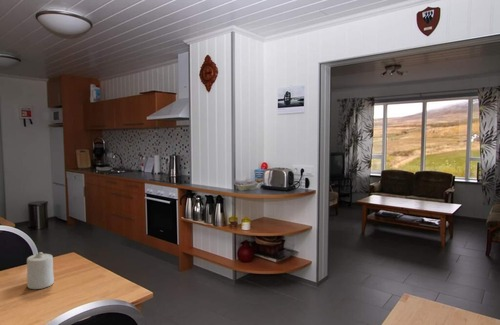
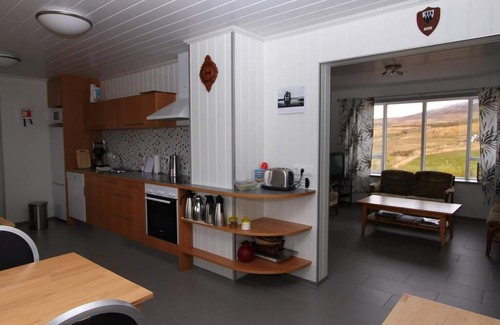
- candle (39, 268)
